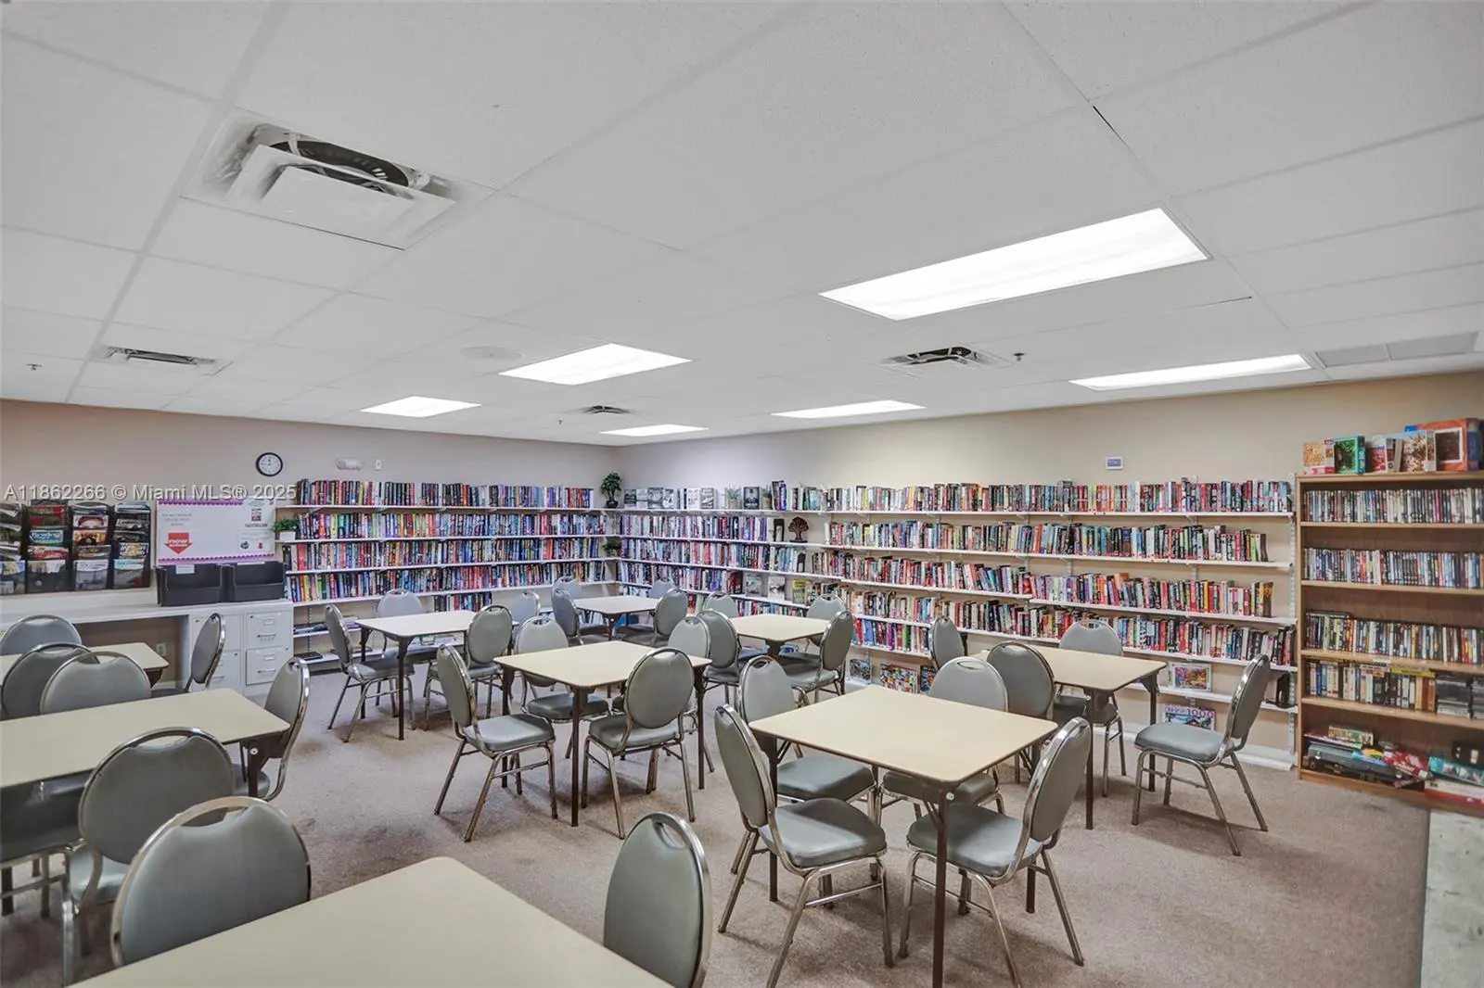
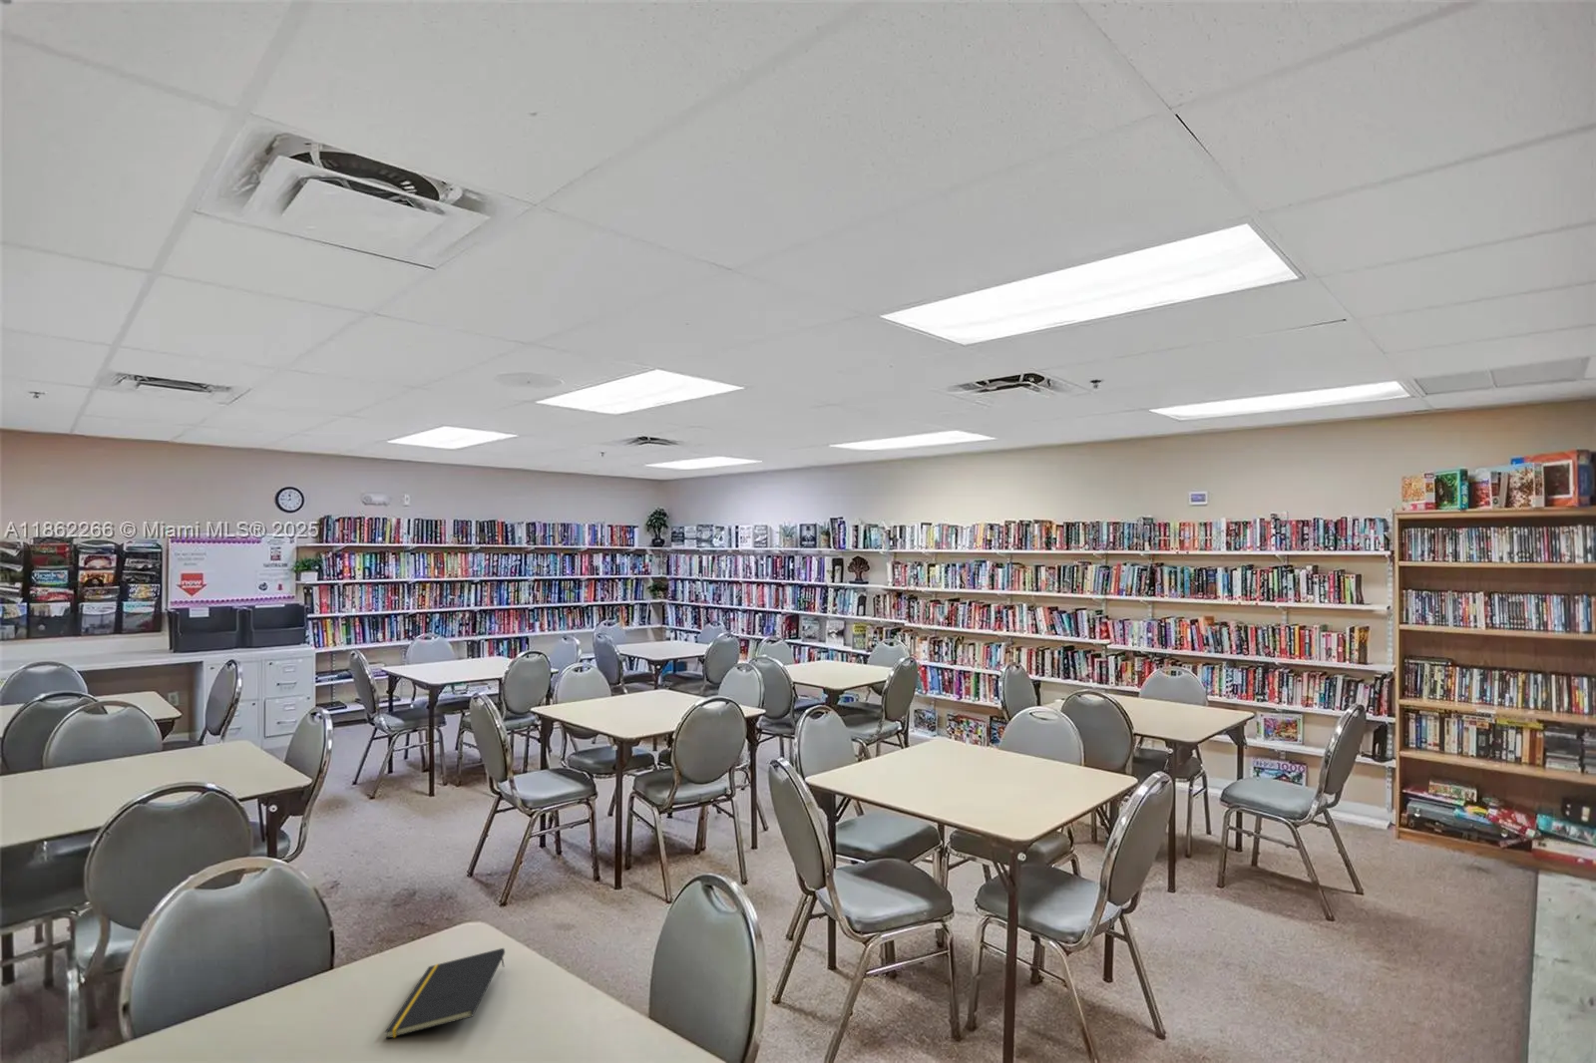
+ notepad (449, 989)
